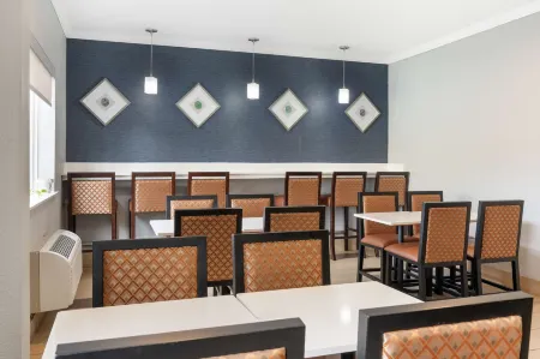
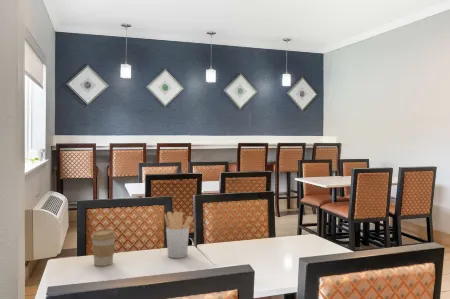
+ utensil holder (176, 232)
+ coffee cup (103, 246)
